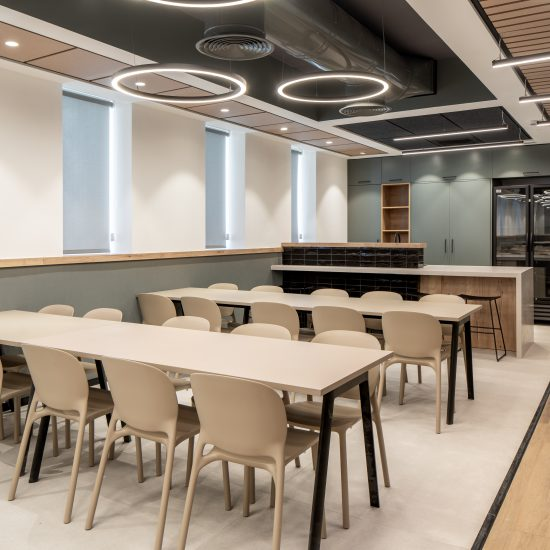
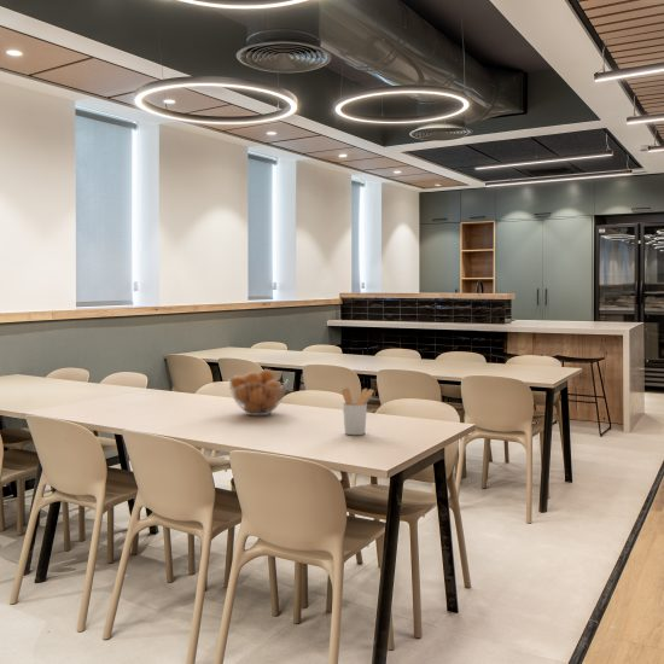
+ utensil holder (359, 409)
+ fruit basket (258, 391)
